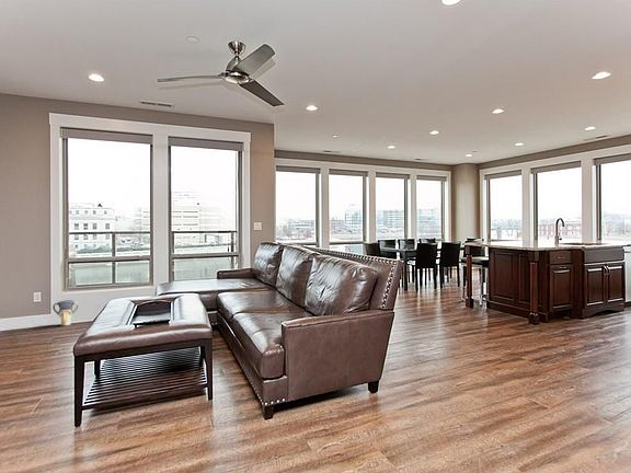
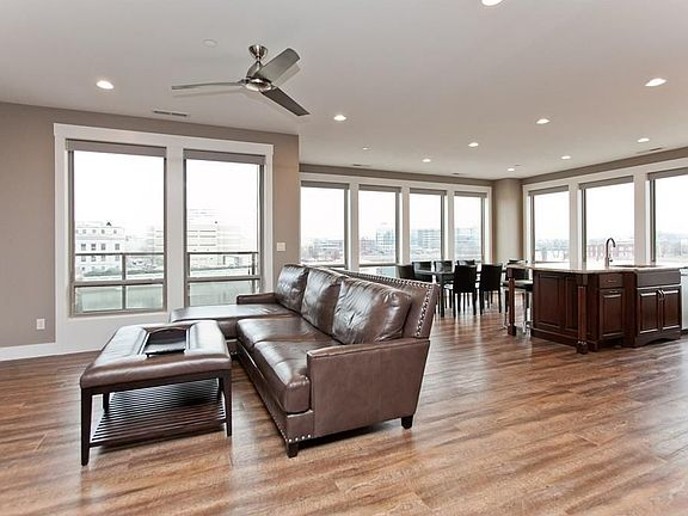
- vase (66, 312)
